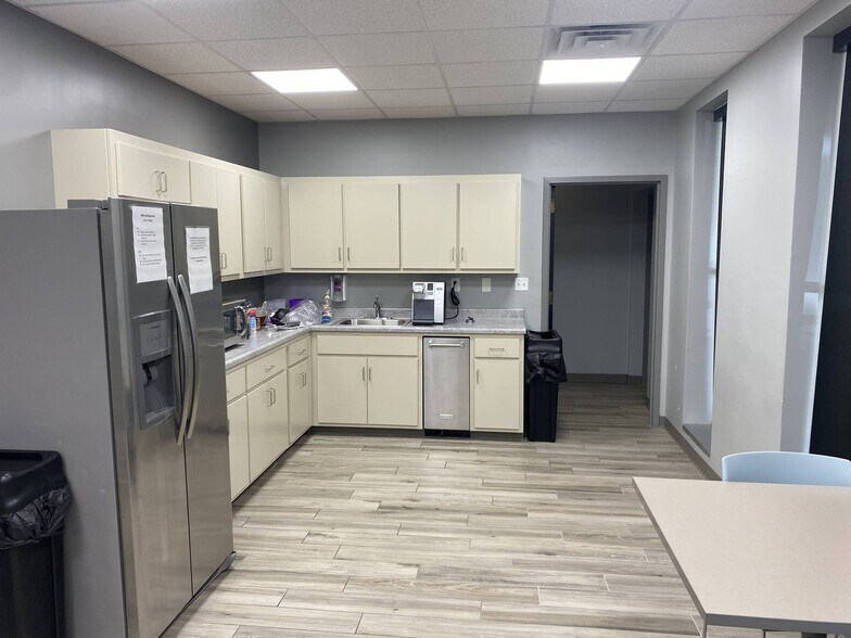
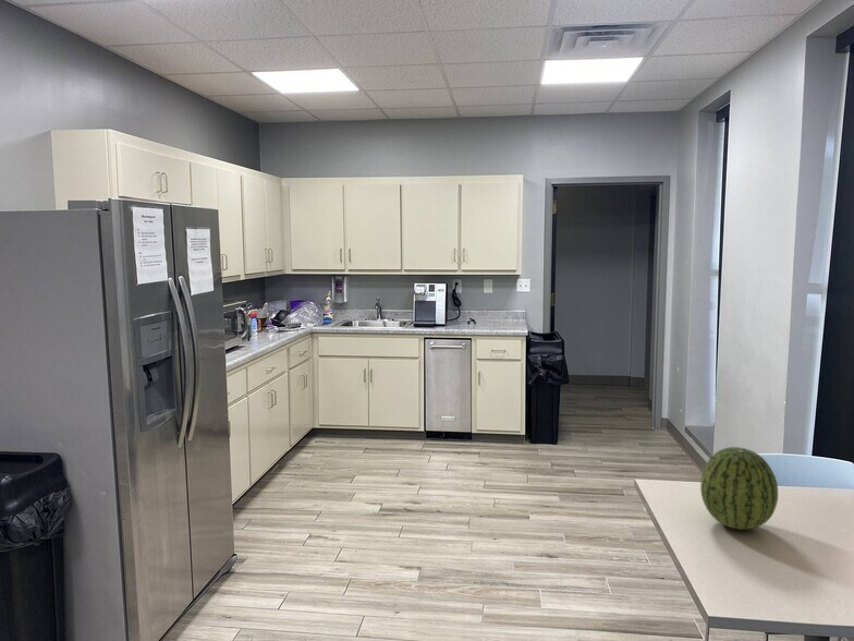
+ fruit (737, 487)
